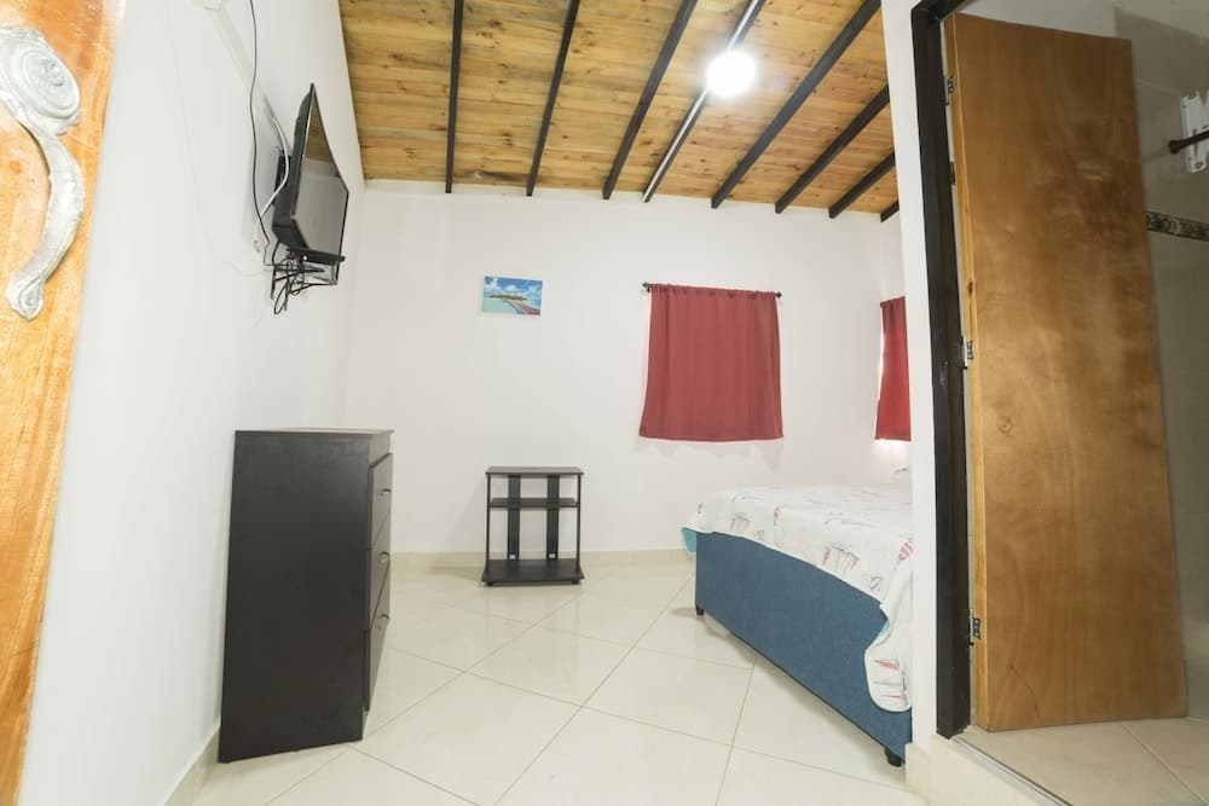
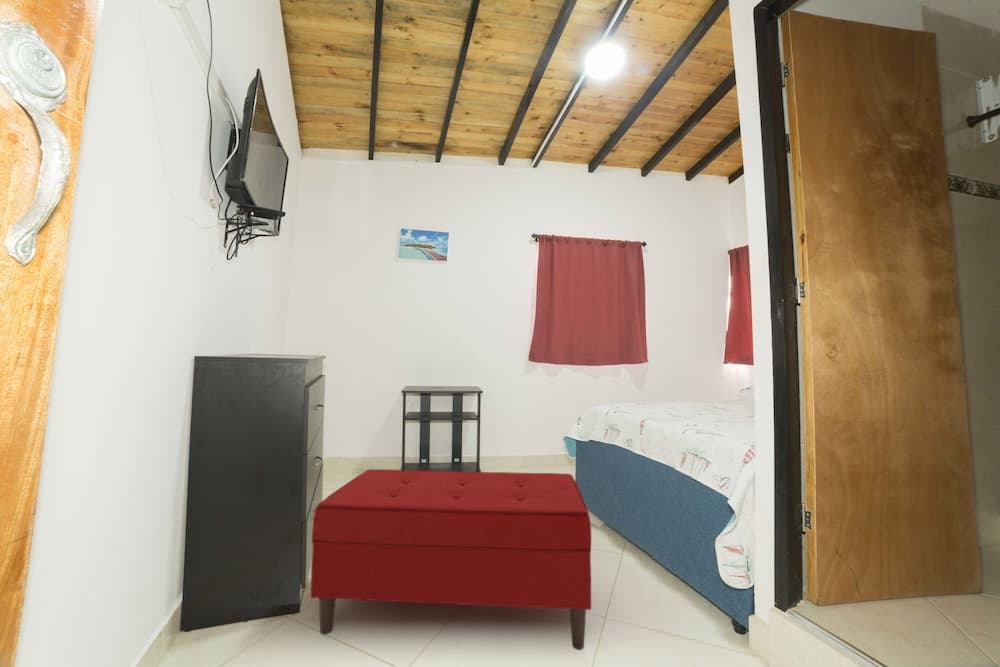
+ bench (459, 545)
